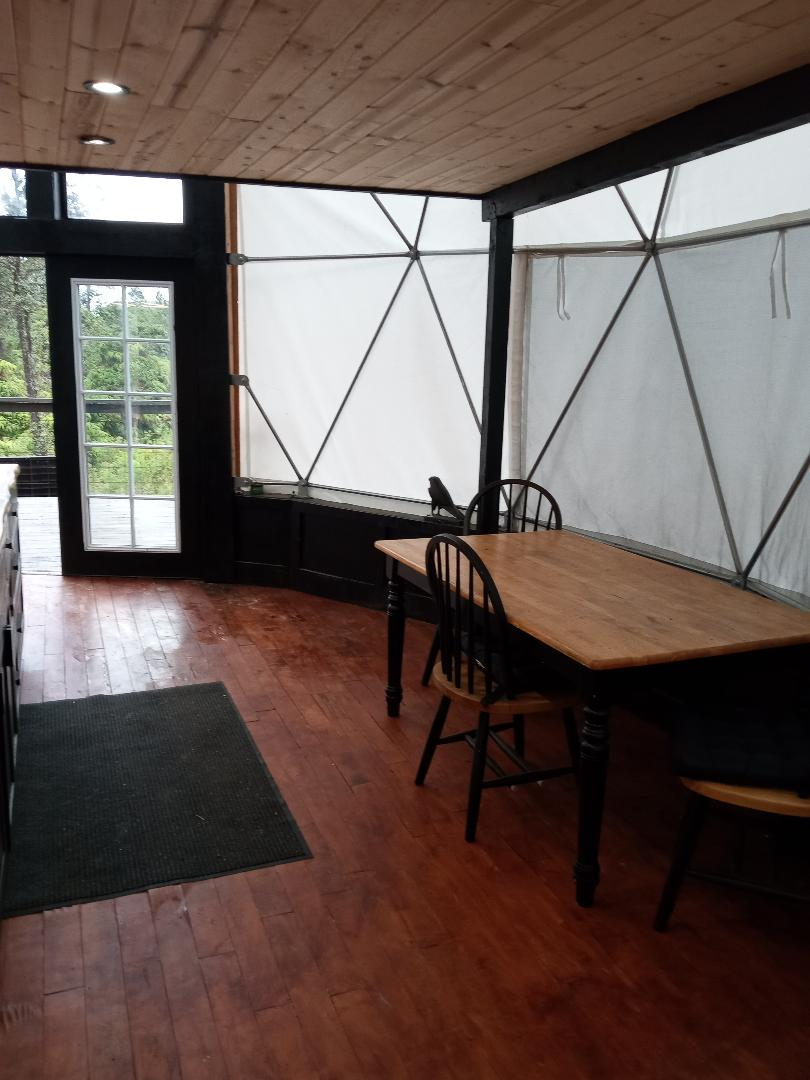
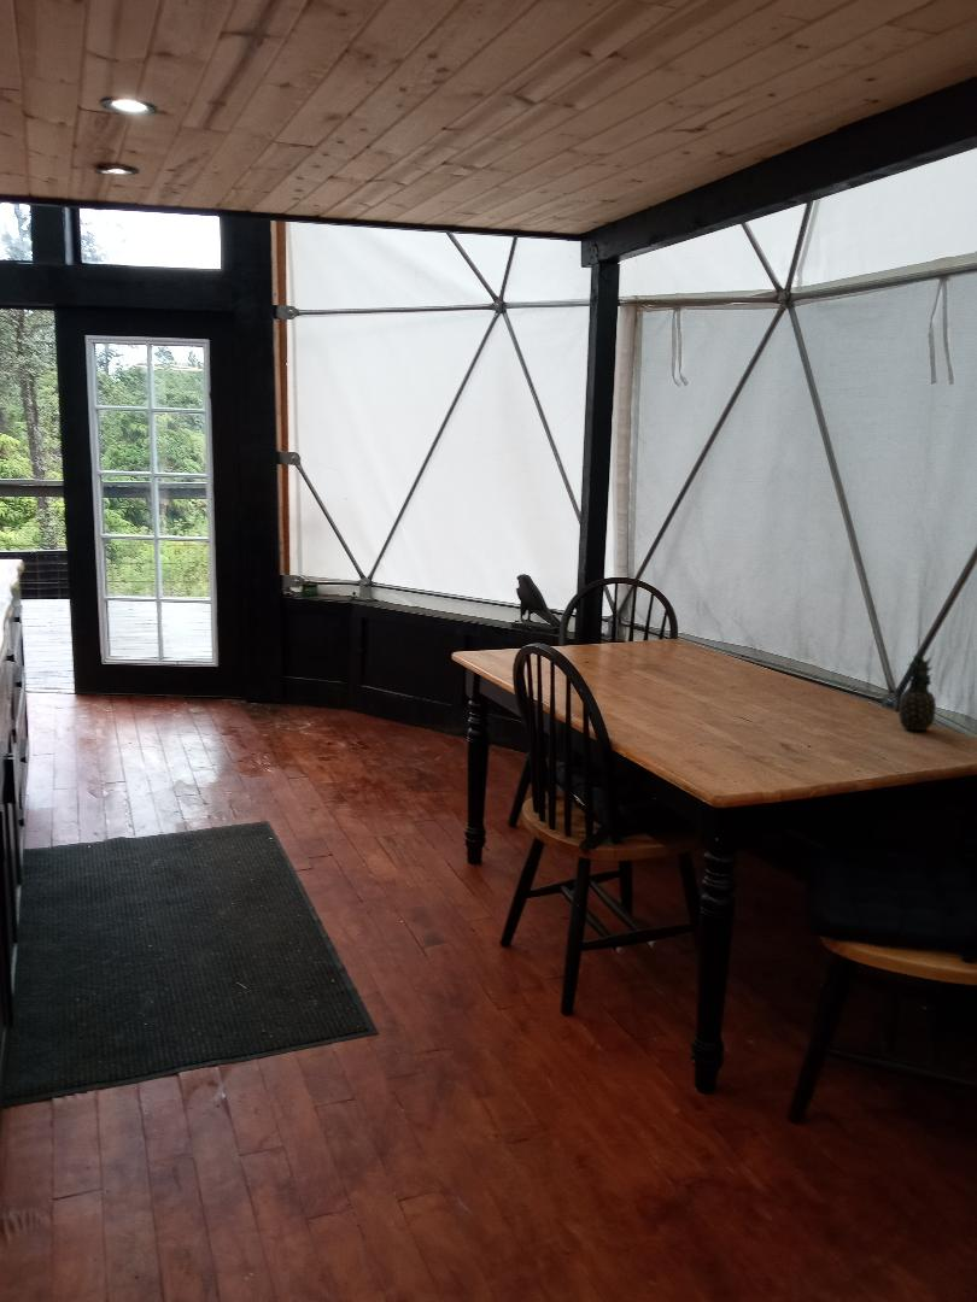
+ fruit (918, 691)
